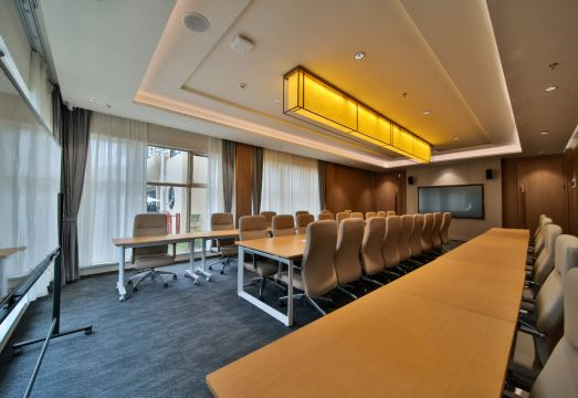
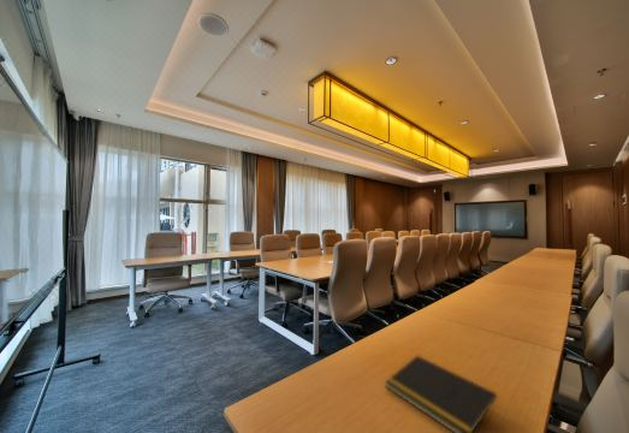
+ notepad (437, 388)
